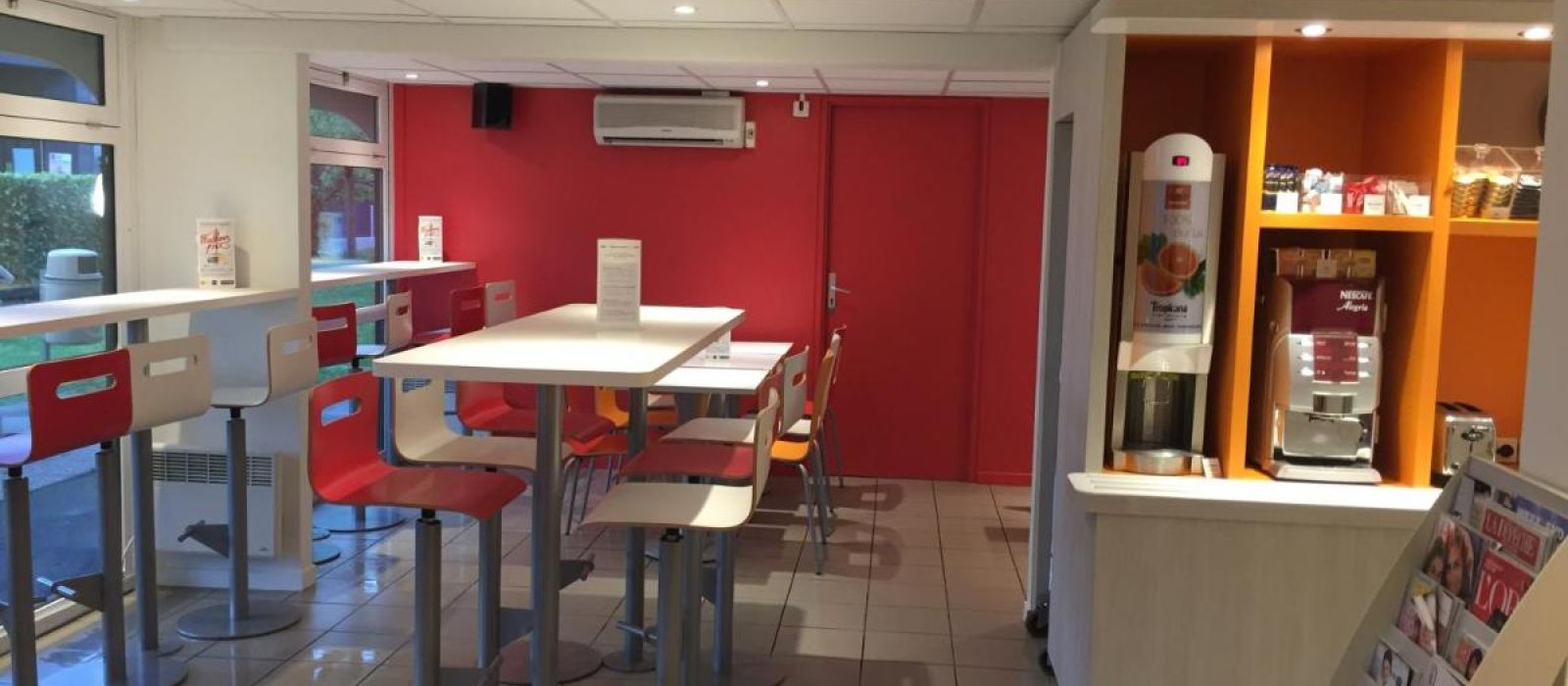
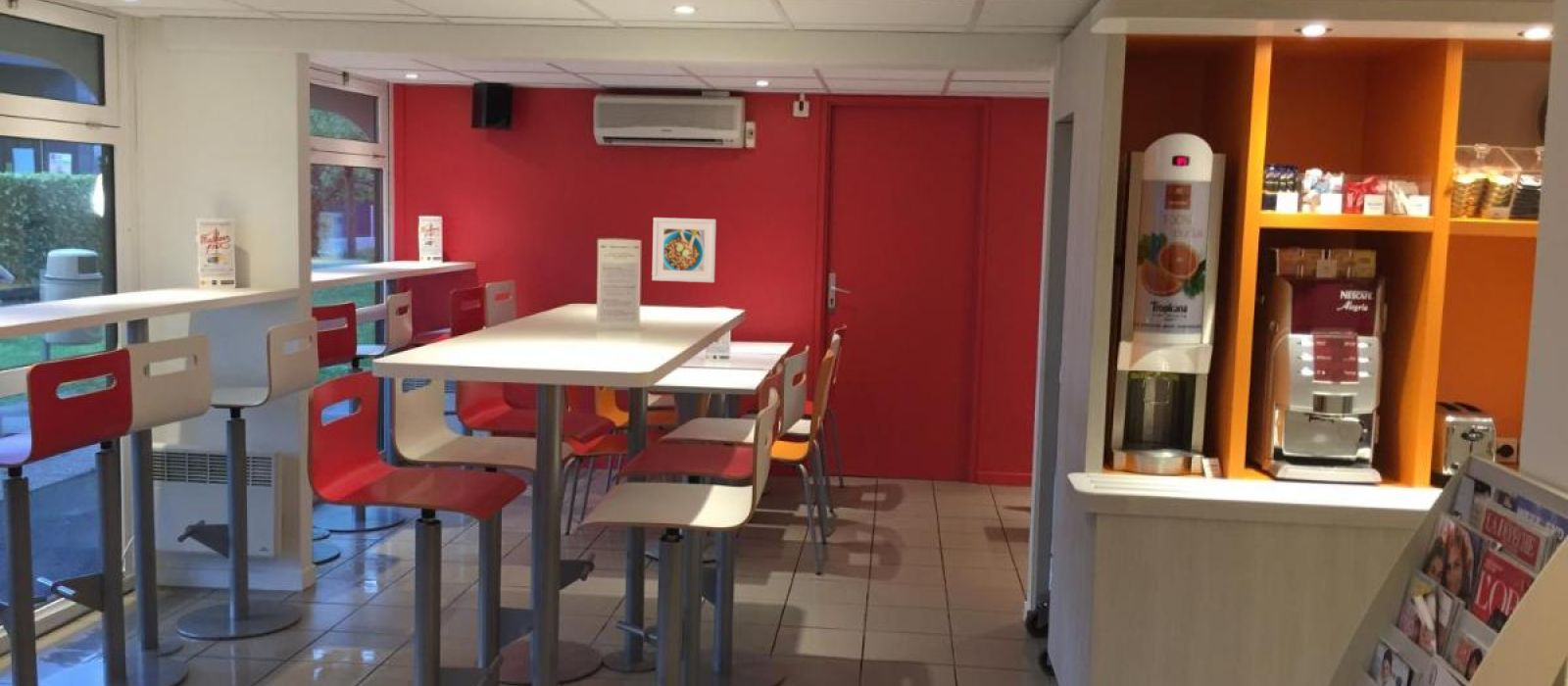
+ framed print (683, 250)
